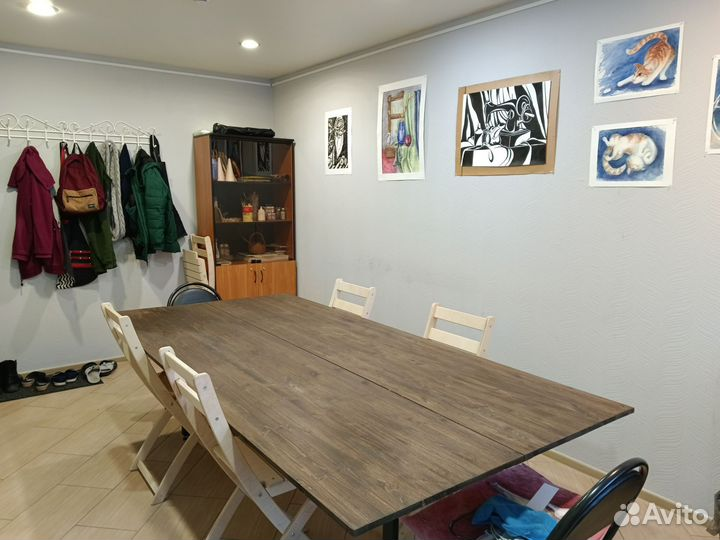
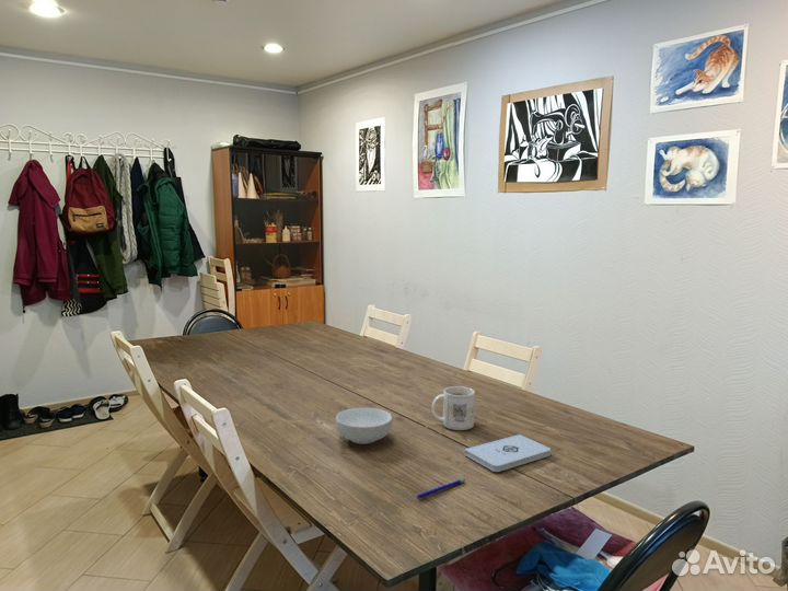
+ mug (454, 407)
+ pen (441, 488)
+ notepad (508, 452)
+ cereal bowl (363, 427)
